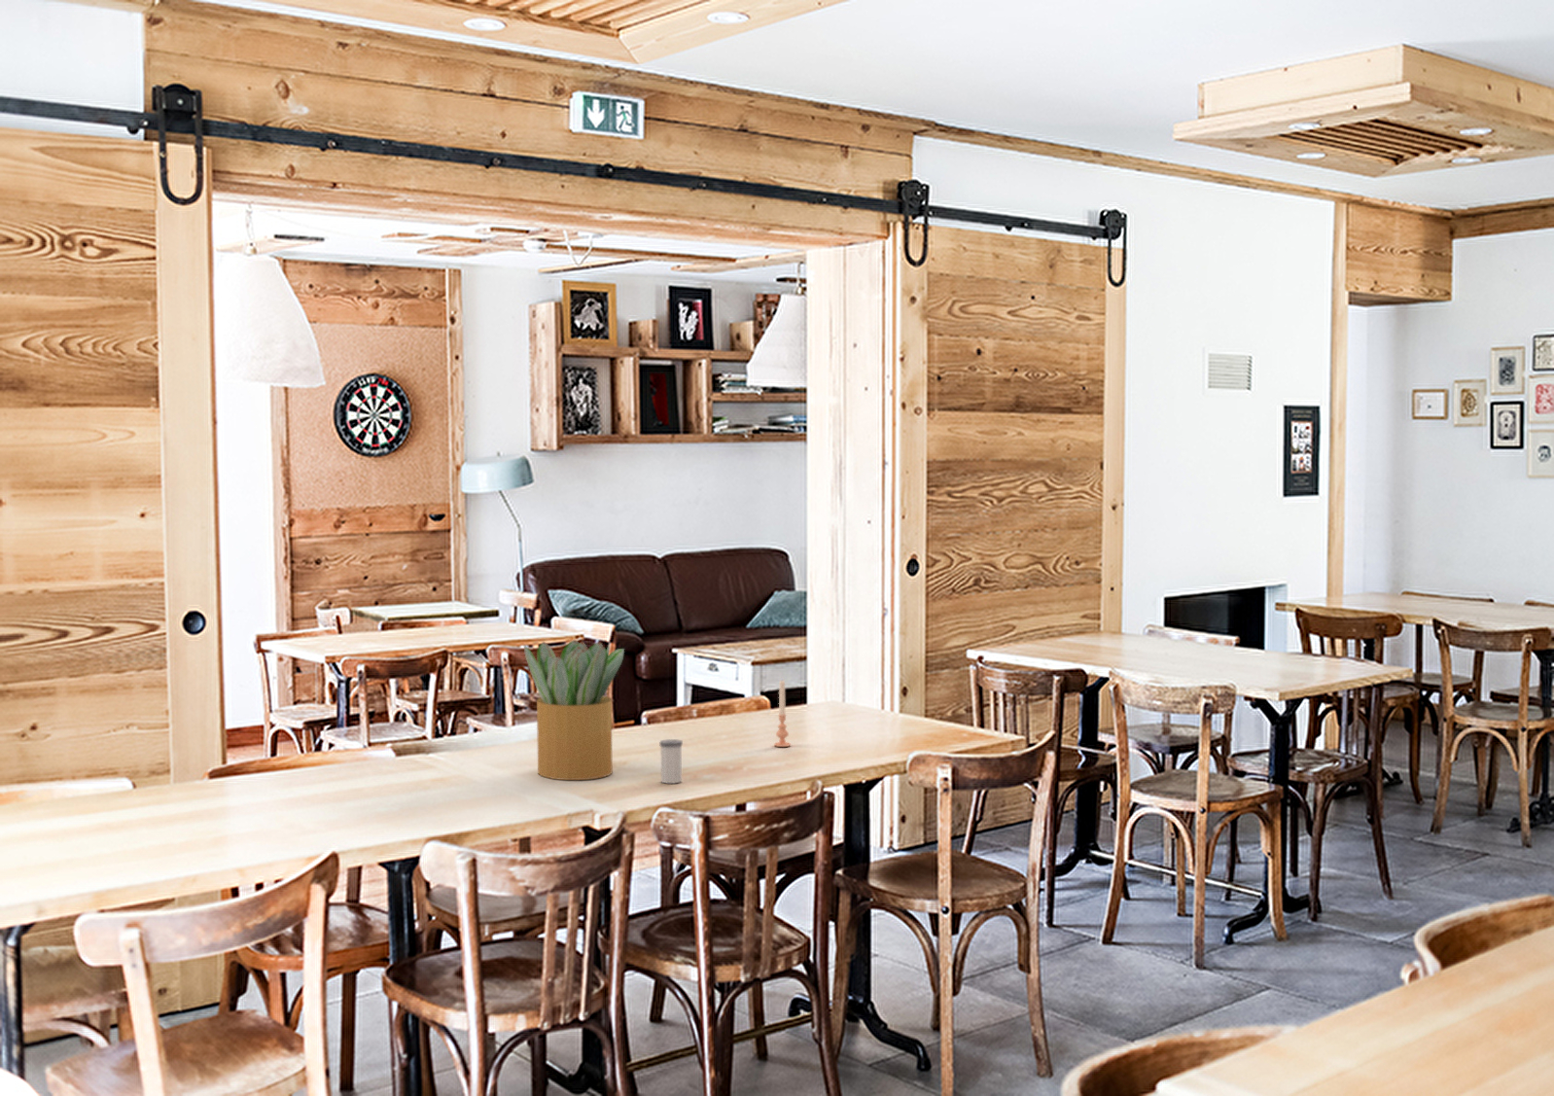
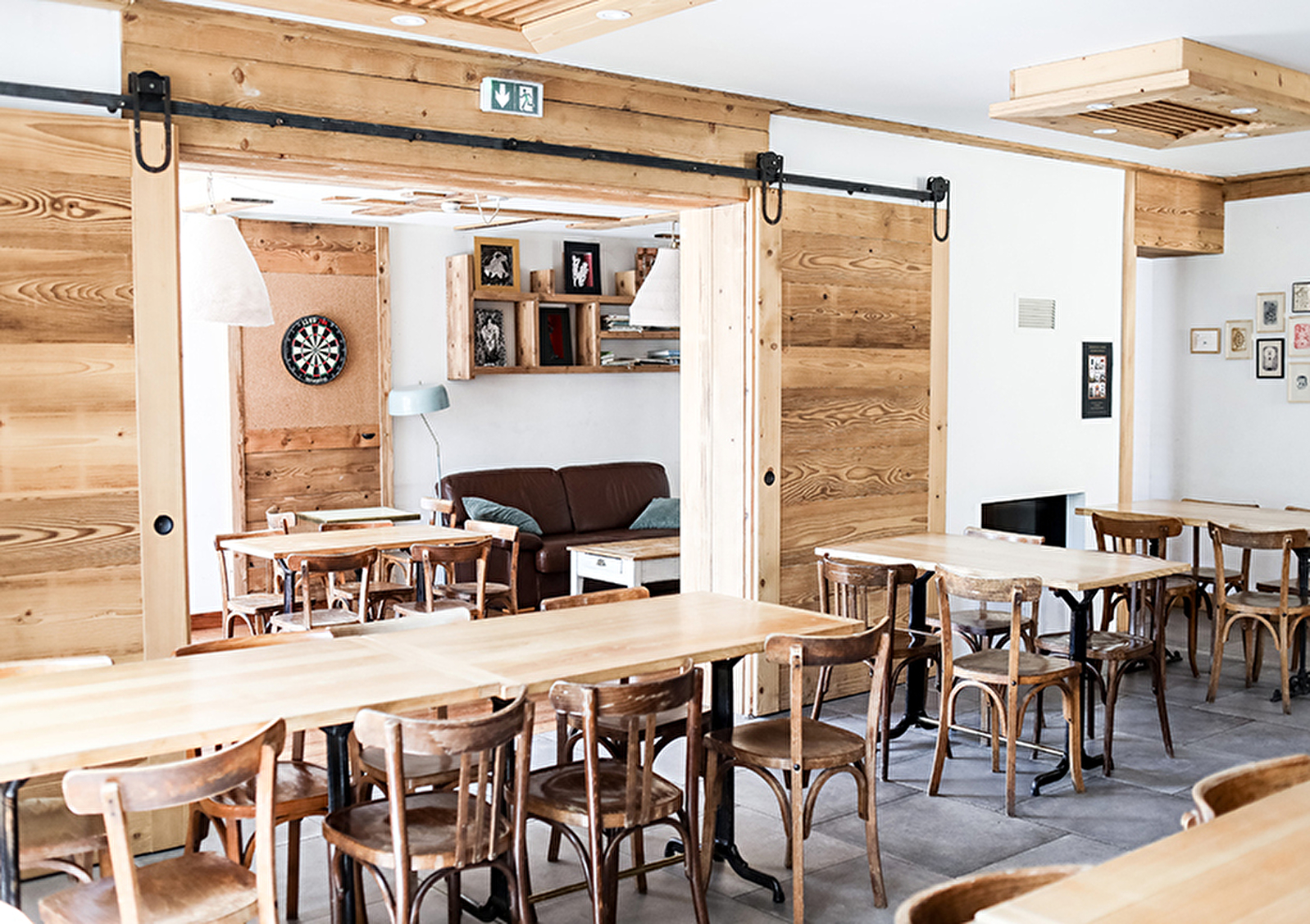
- candle (782, 713)
- potted plant (571, 706)
- salt shaker (671, 760)
